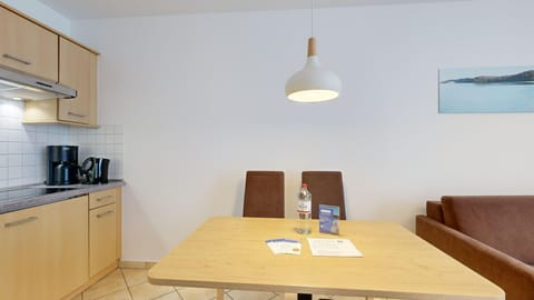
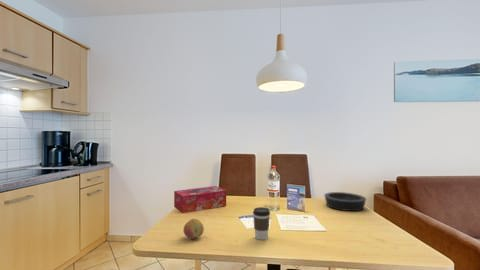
+ coffee cup (261, 223)
+ fruit (193, 228)
+ tissue box (200, 198)
+ bowl (344, 201)
